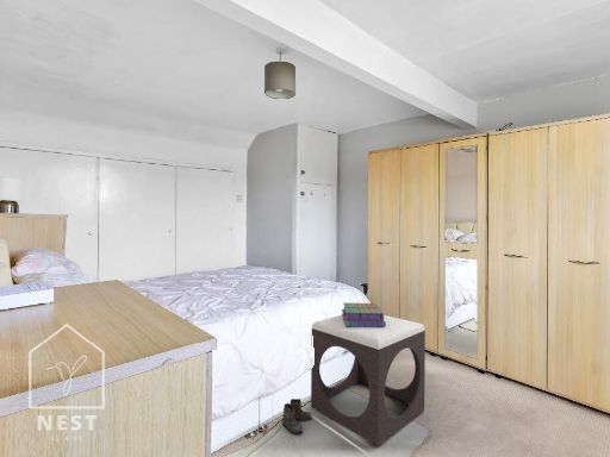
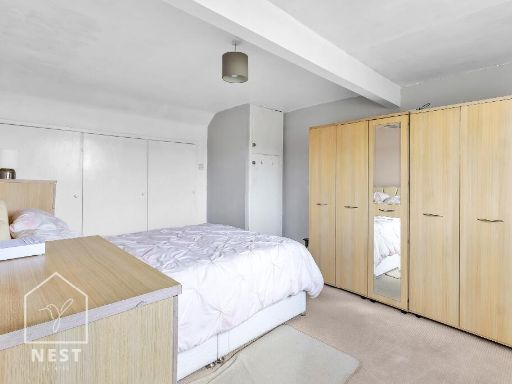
- boots (295, 413)
- footstool (367, 364)
- stack of books (361, 313)
